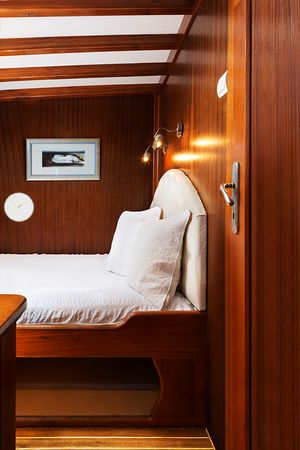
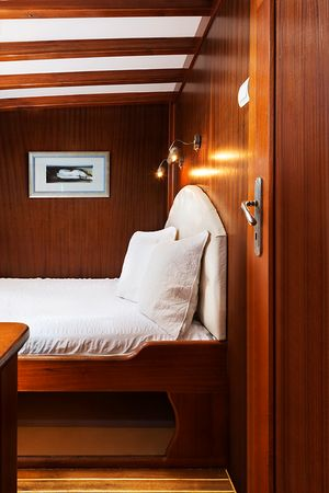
- wall clock (18, 207)
